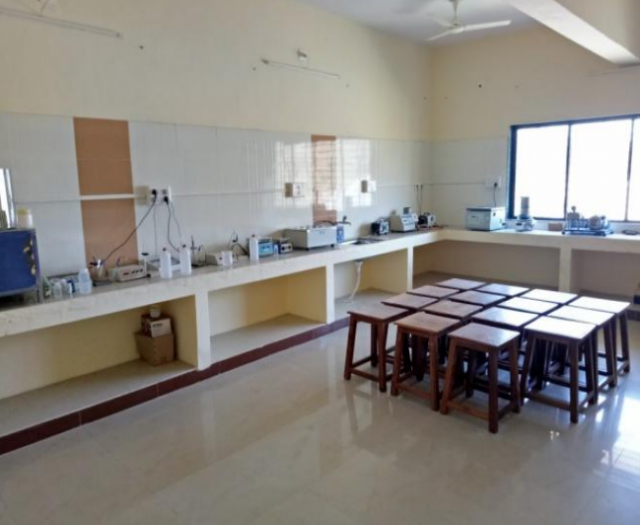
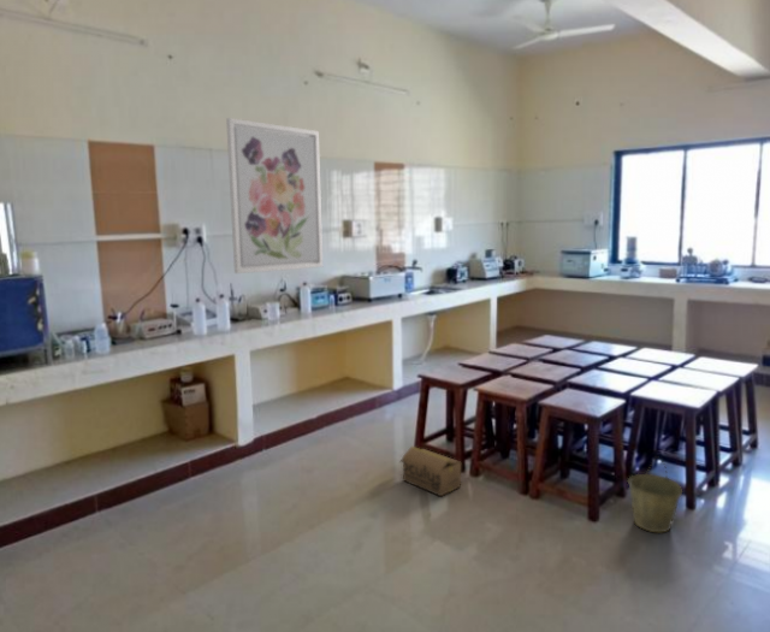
+ wall art (278, 199)
+ cardboard box (427, 466)
+ bucket (654, 490)
